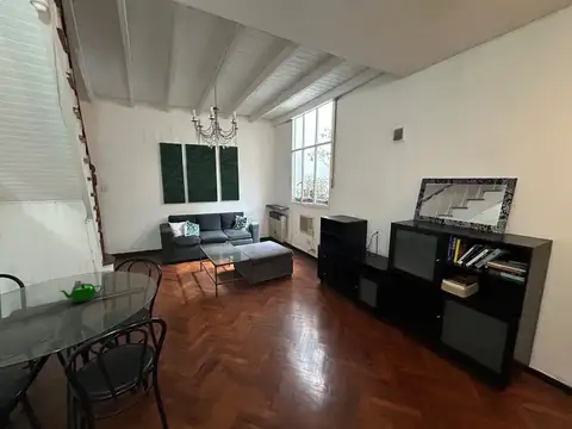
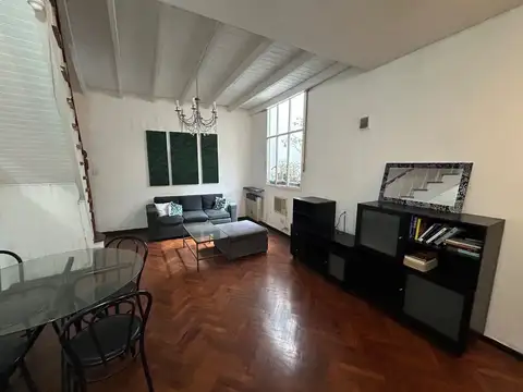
- teapot (81, 291)
